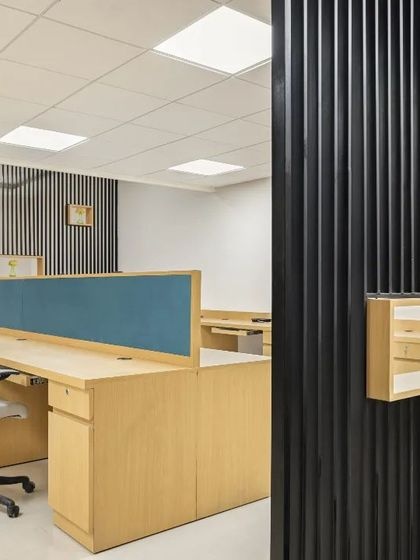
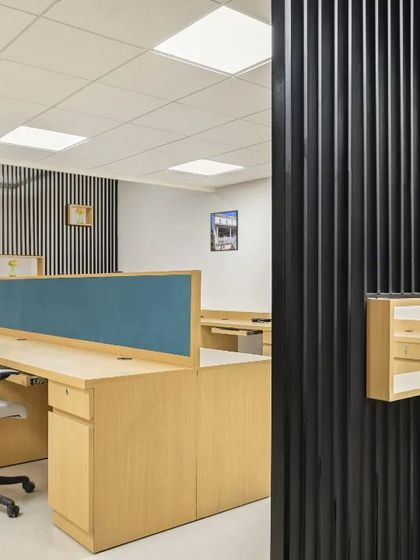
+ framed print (223, 231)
